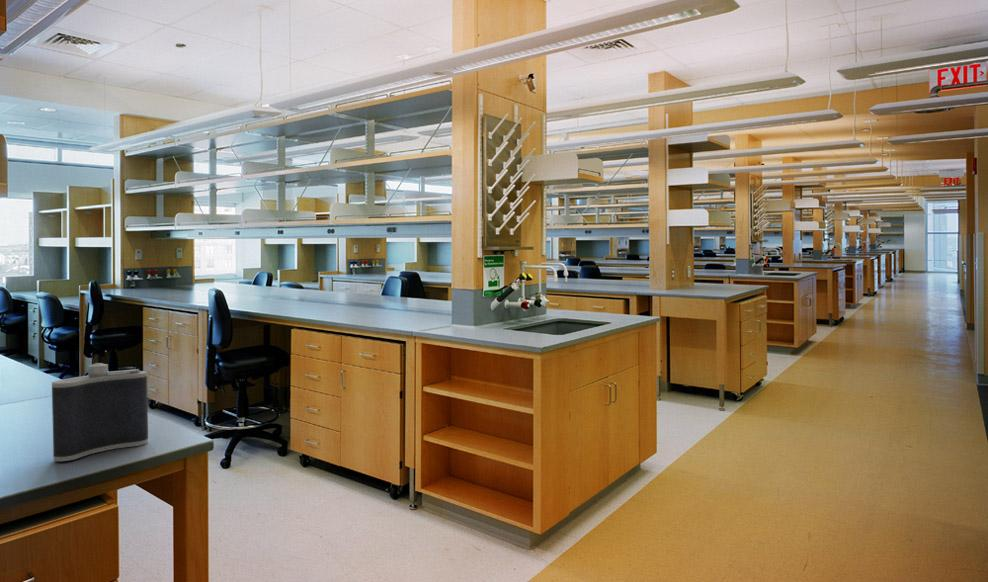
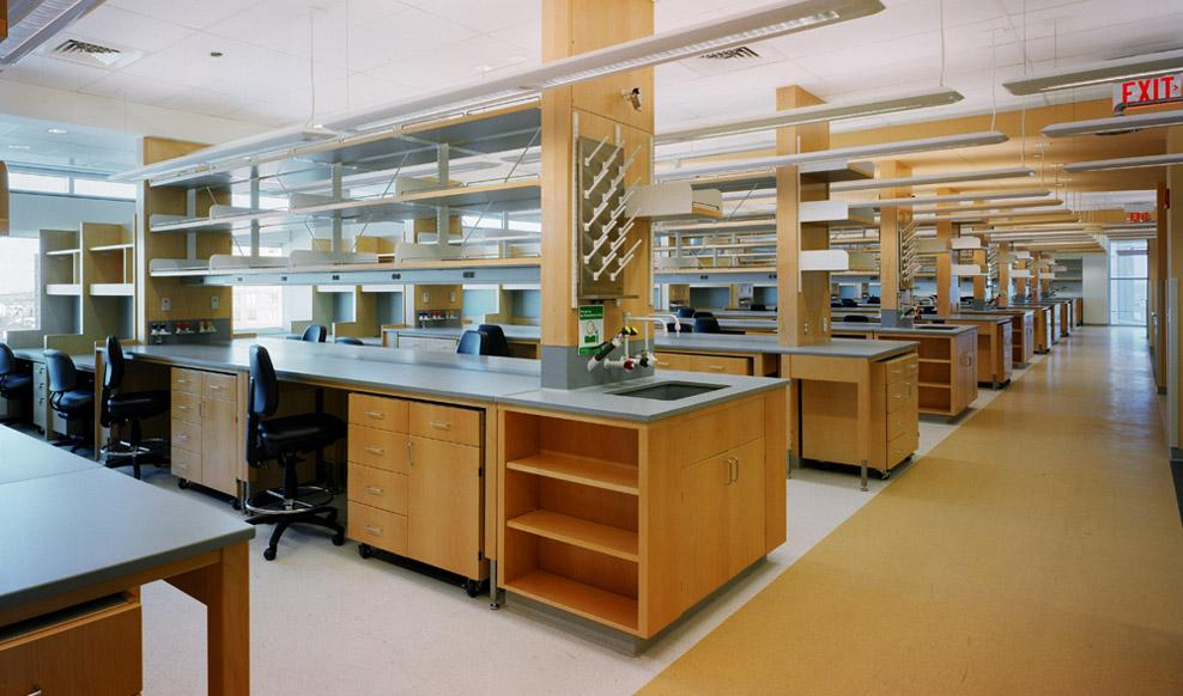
- flask (100, 406)
